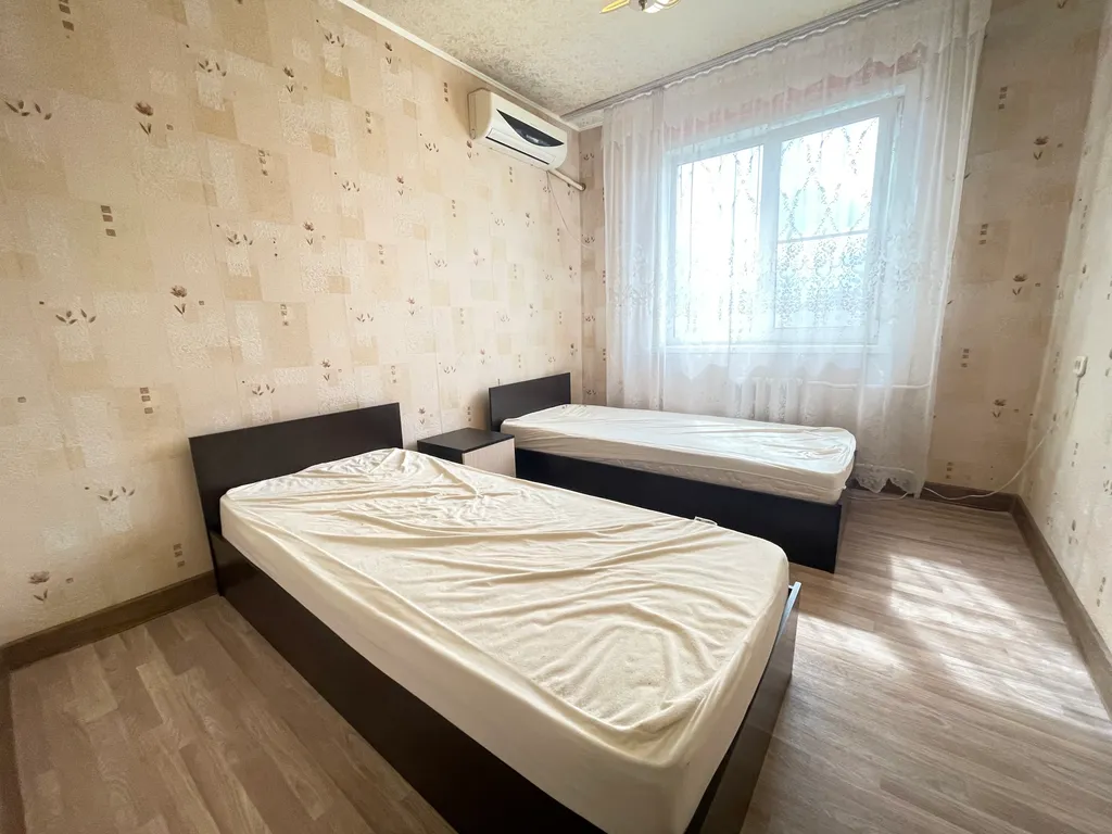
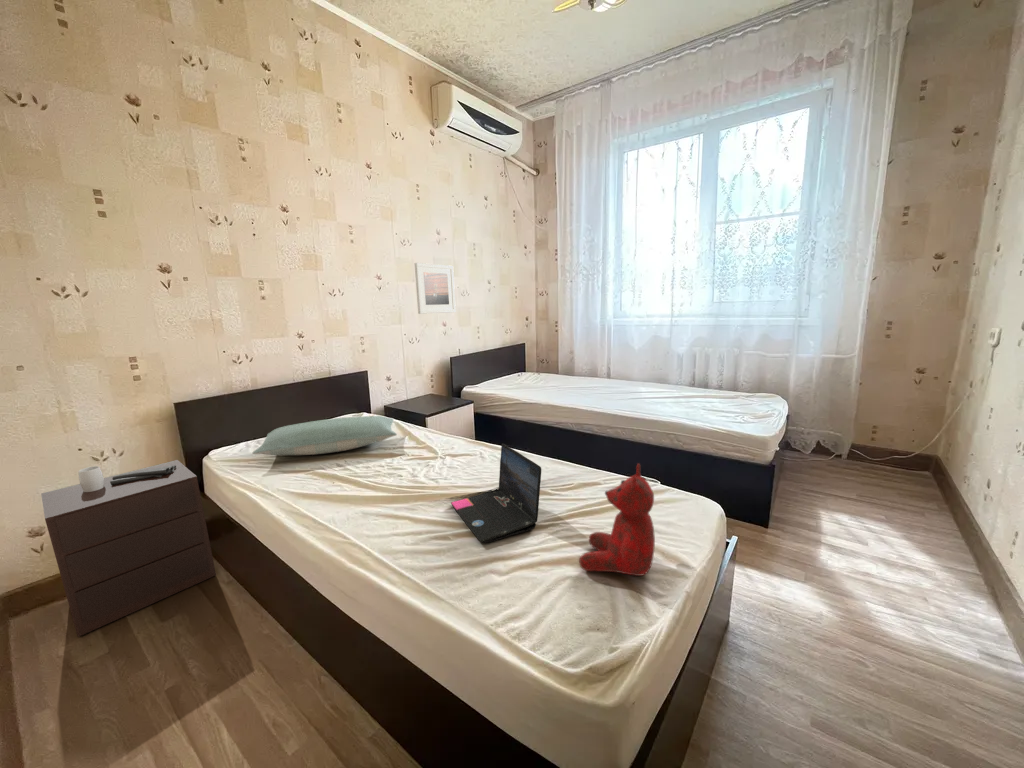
+ pillow (331, 434)
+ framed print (436, 289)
+ nightstand (132, 527)
+ teddy bear (618, 517)
+ laptop (493, 490)
